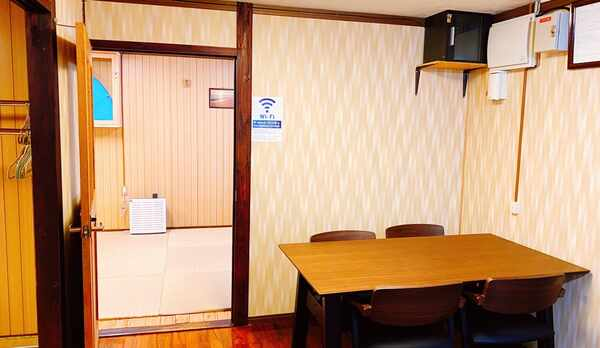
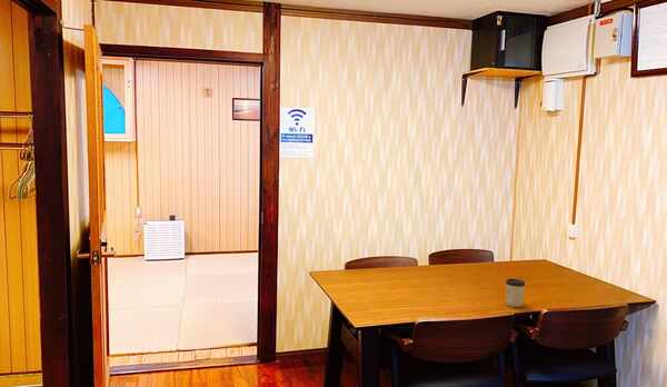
+ cup (515, 292)
